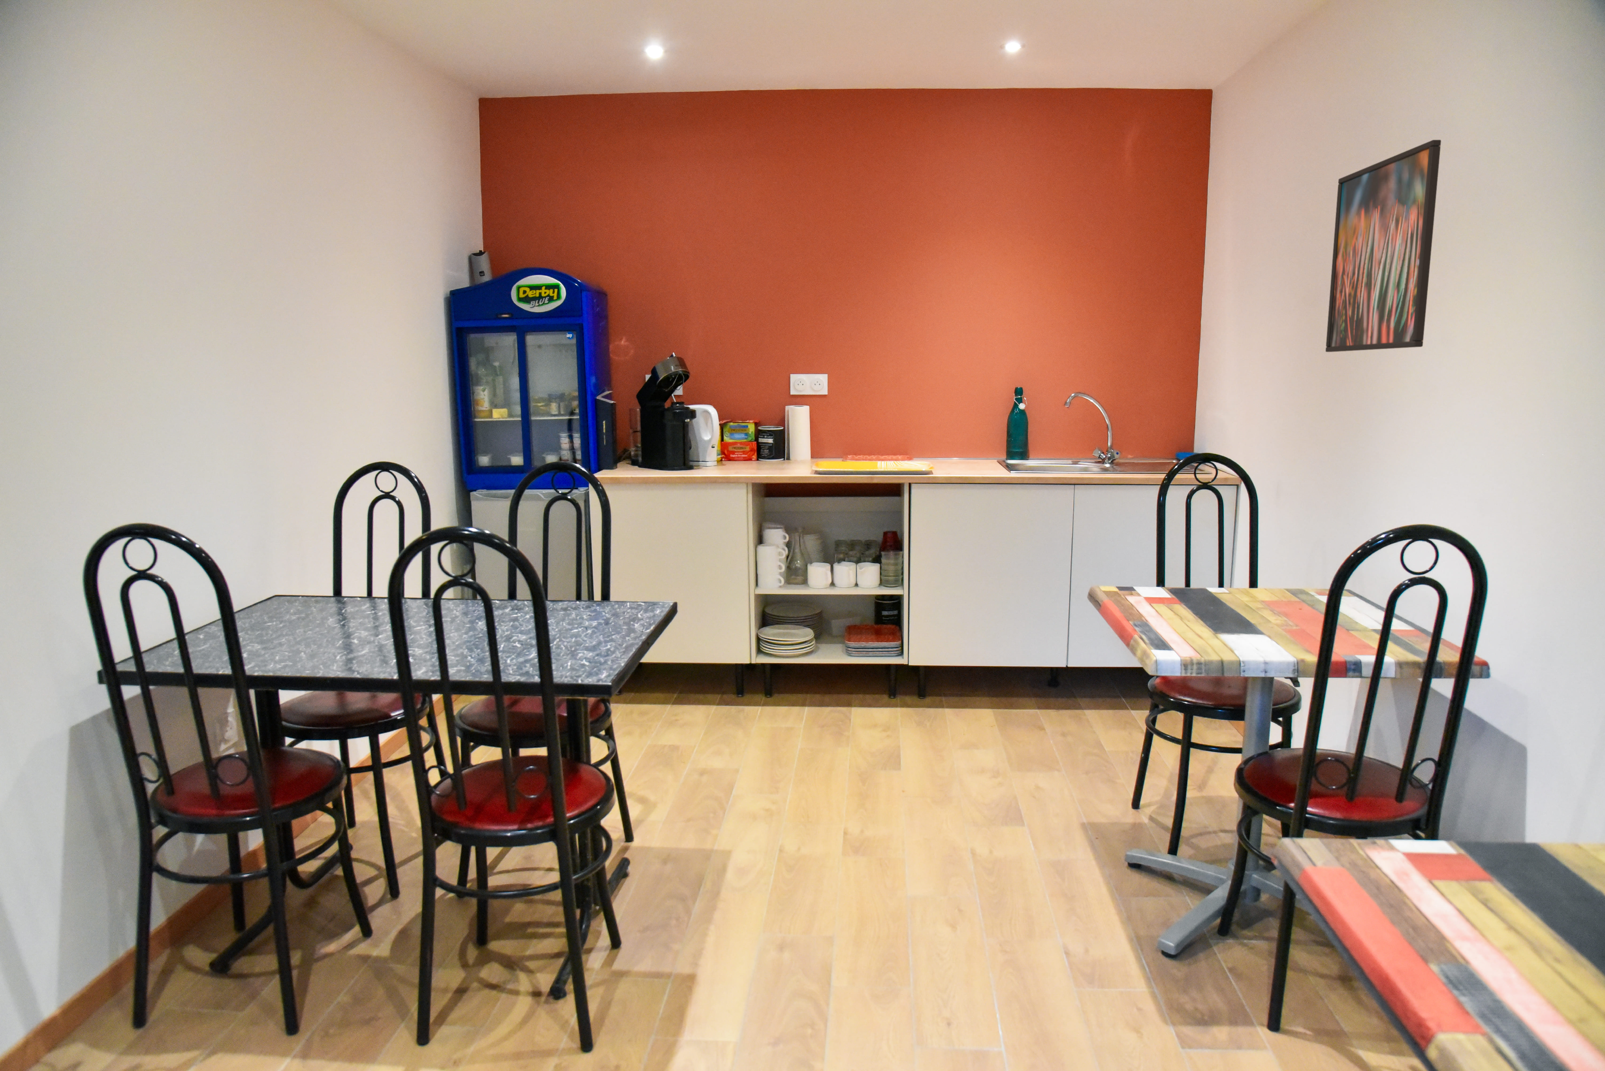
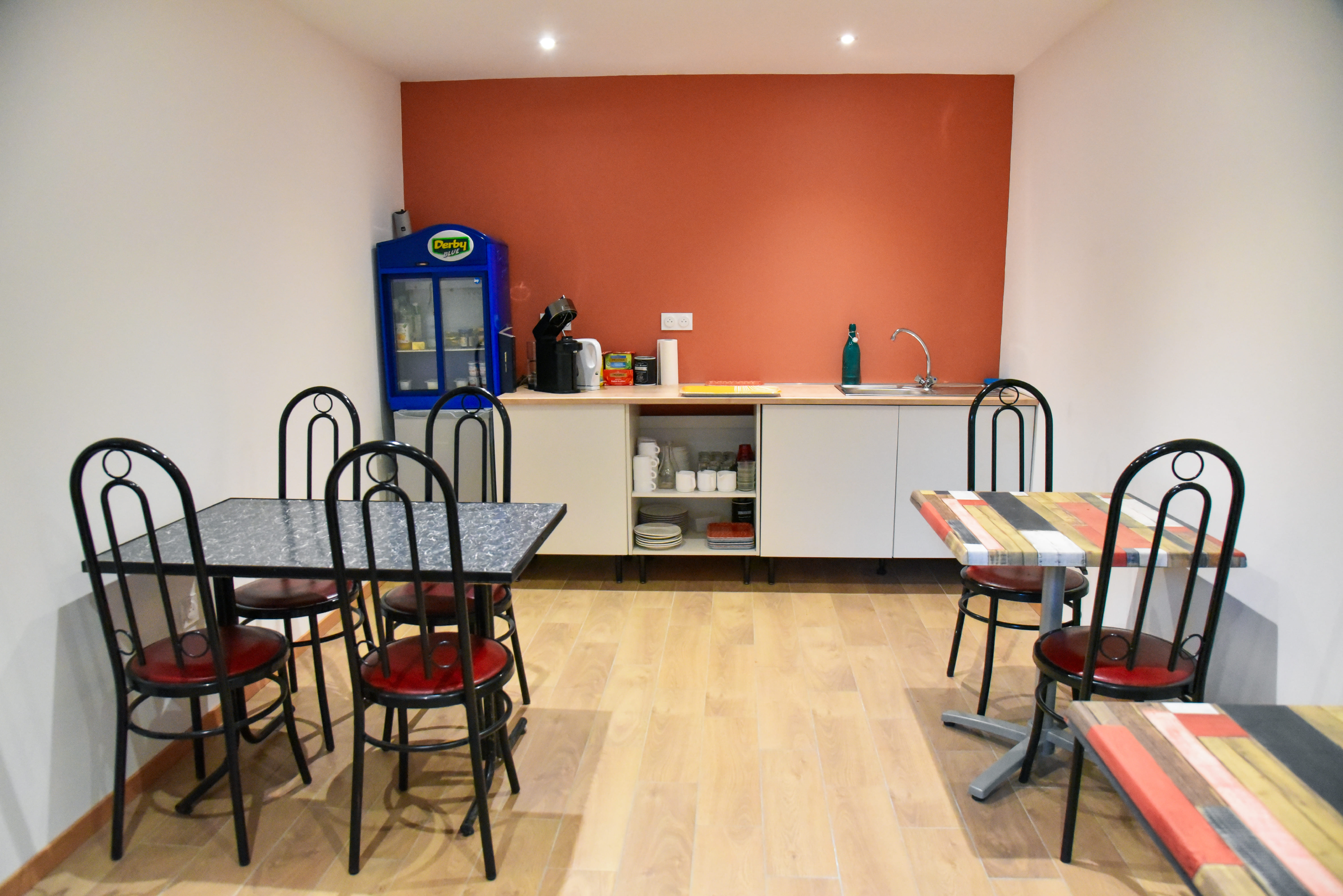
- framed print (1378, 257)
